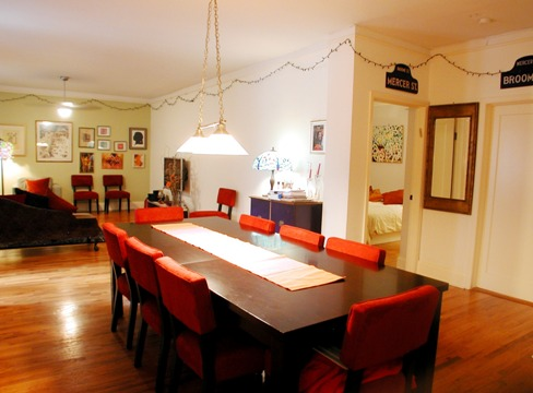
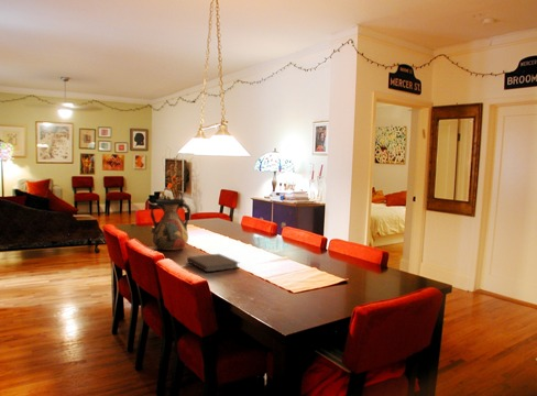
+ notebook (212, 262)
+ vase (167, 223)
